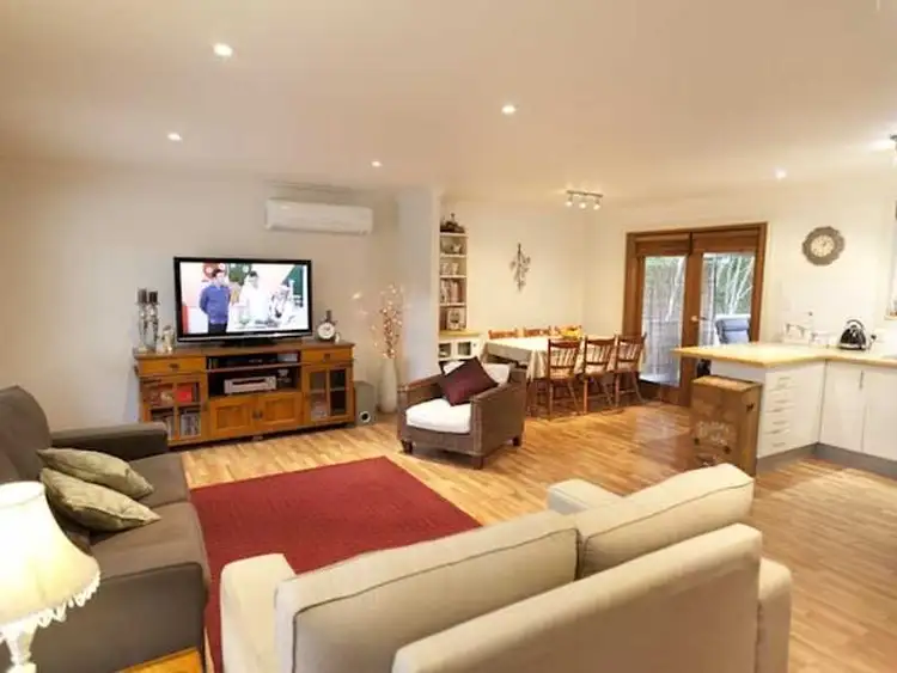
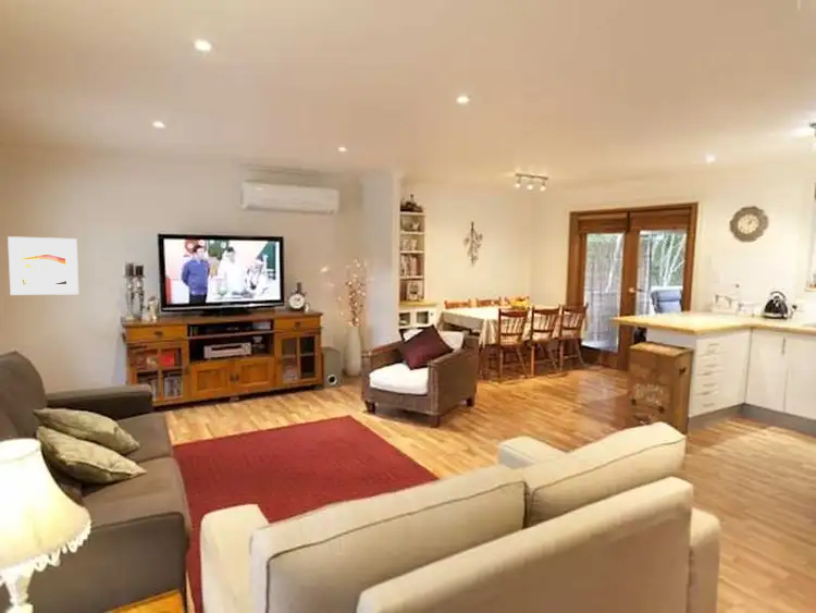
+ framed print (44, 266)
